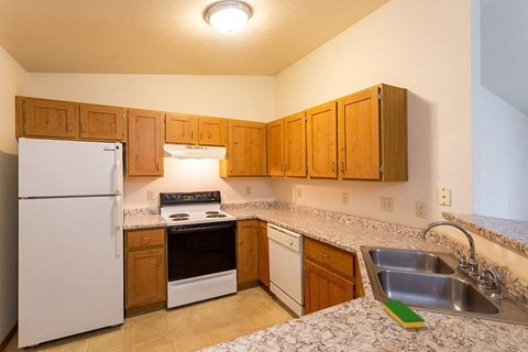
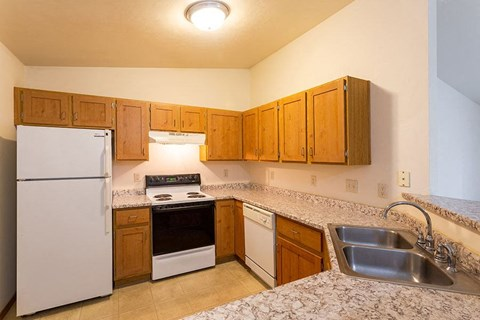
- dish sponge (402, 312)
